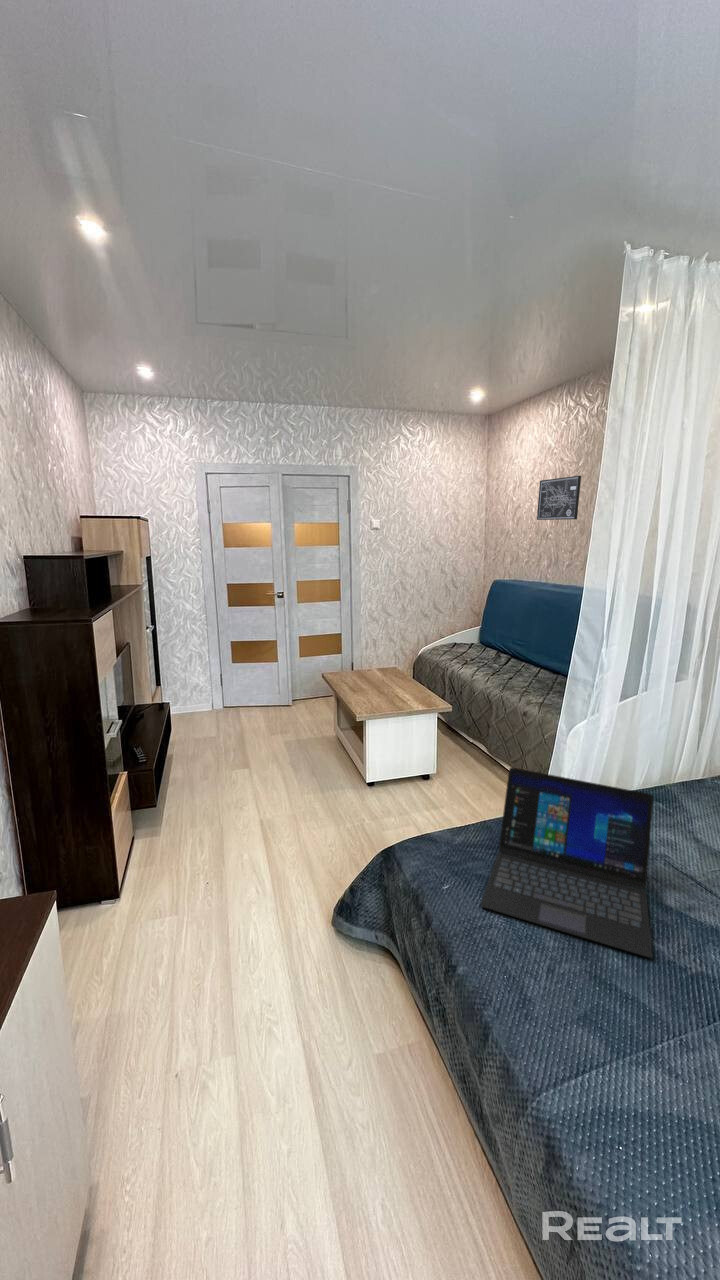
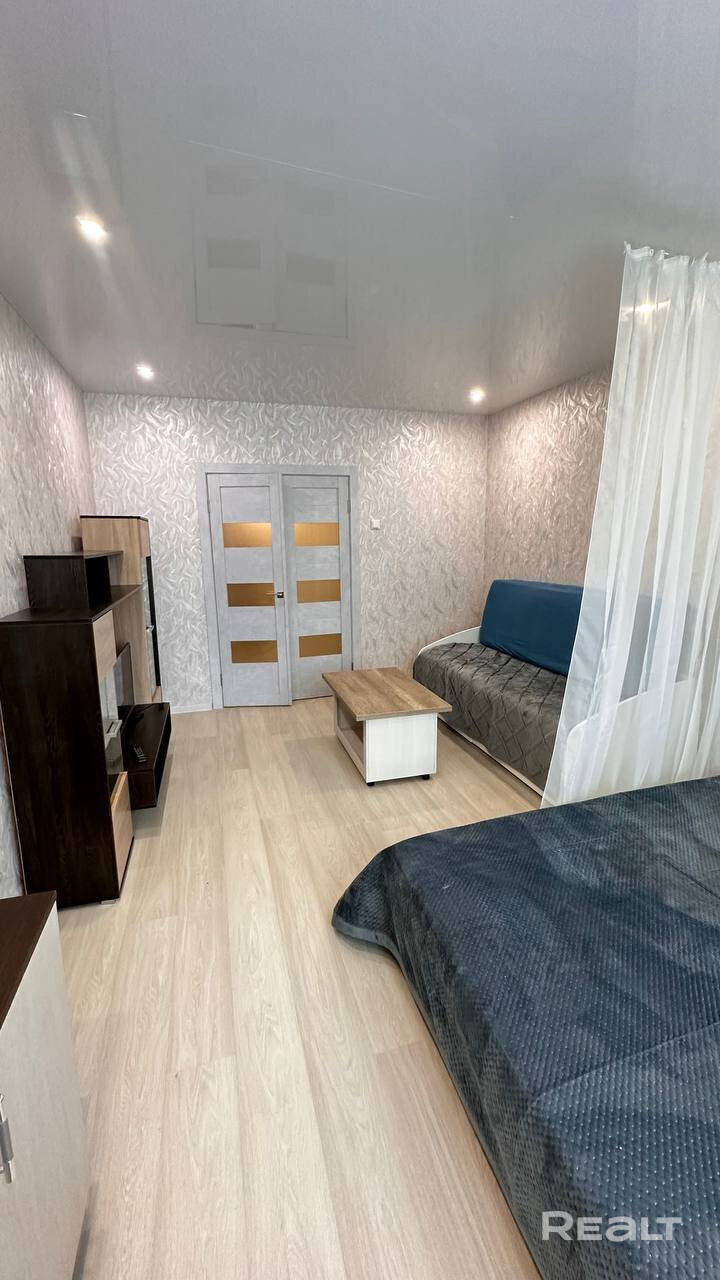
- laptop (570, 847)
- wall art (557, 499)
